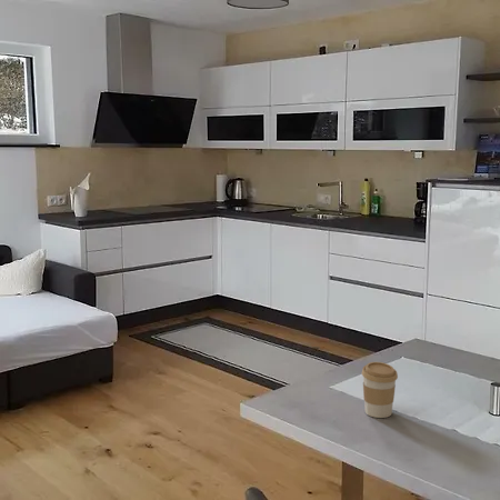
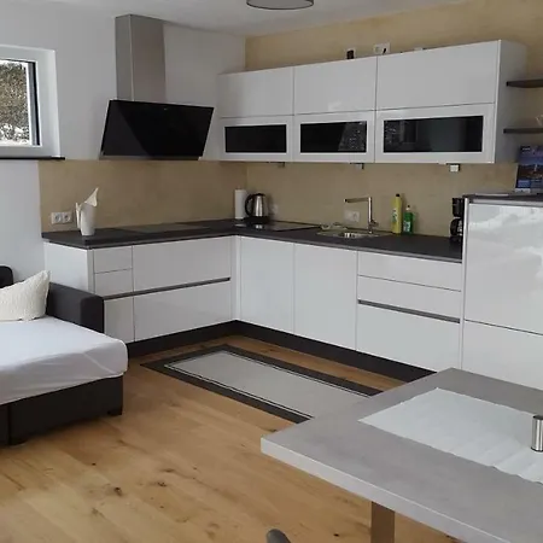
- coffee cup (379, 389)
